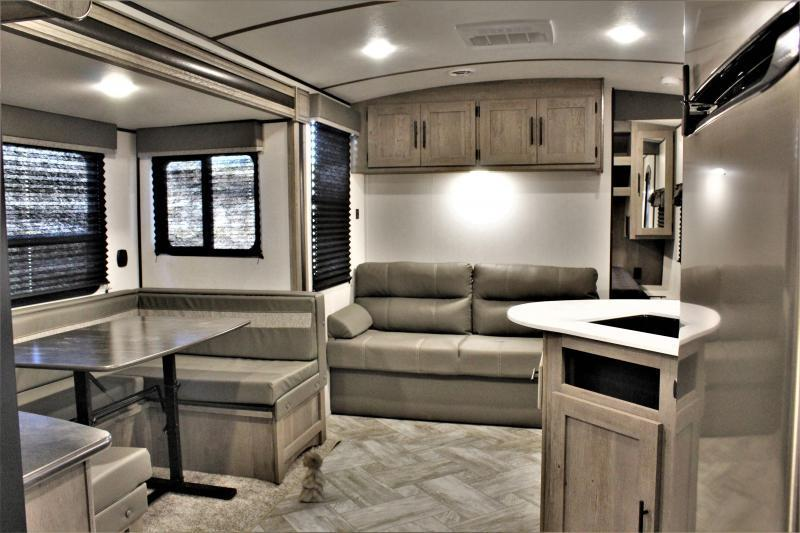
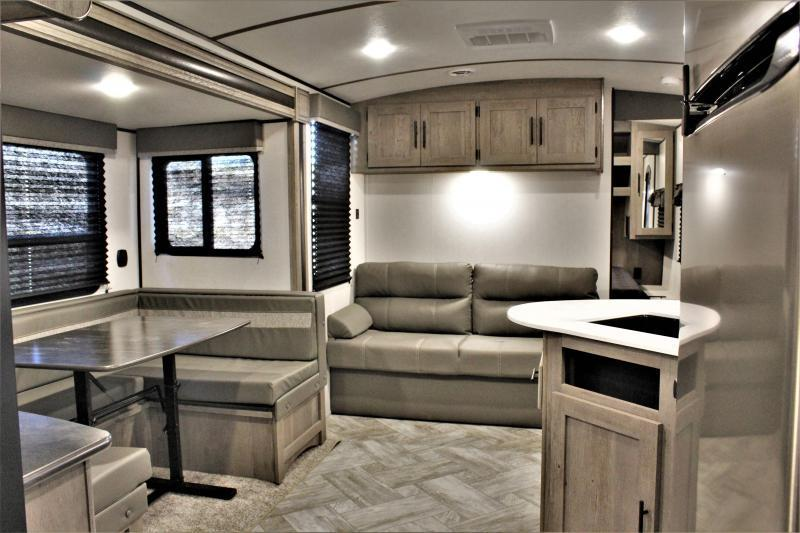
- plush toy (314, 473)
